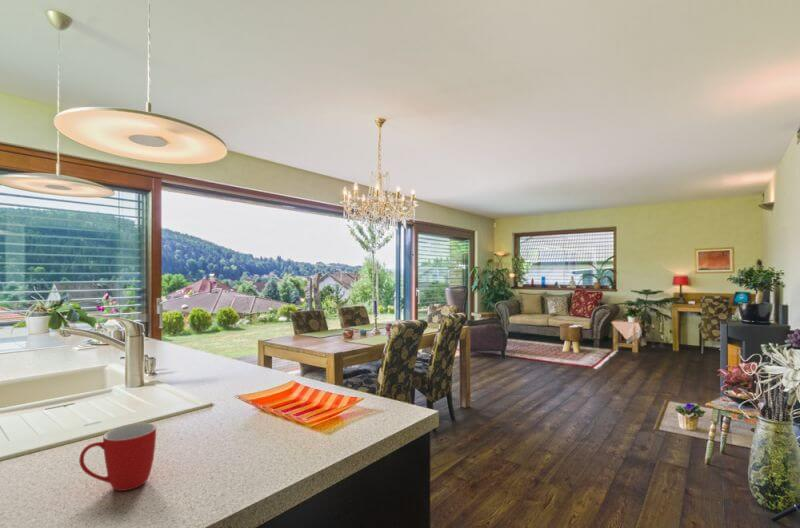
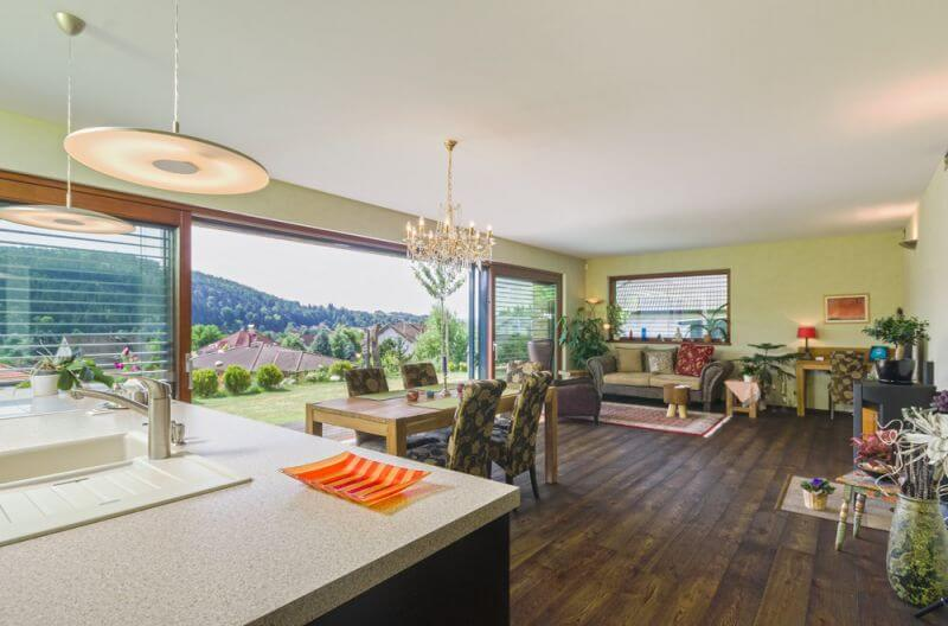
- mug (119, 460)
